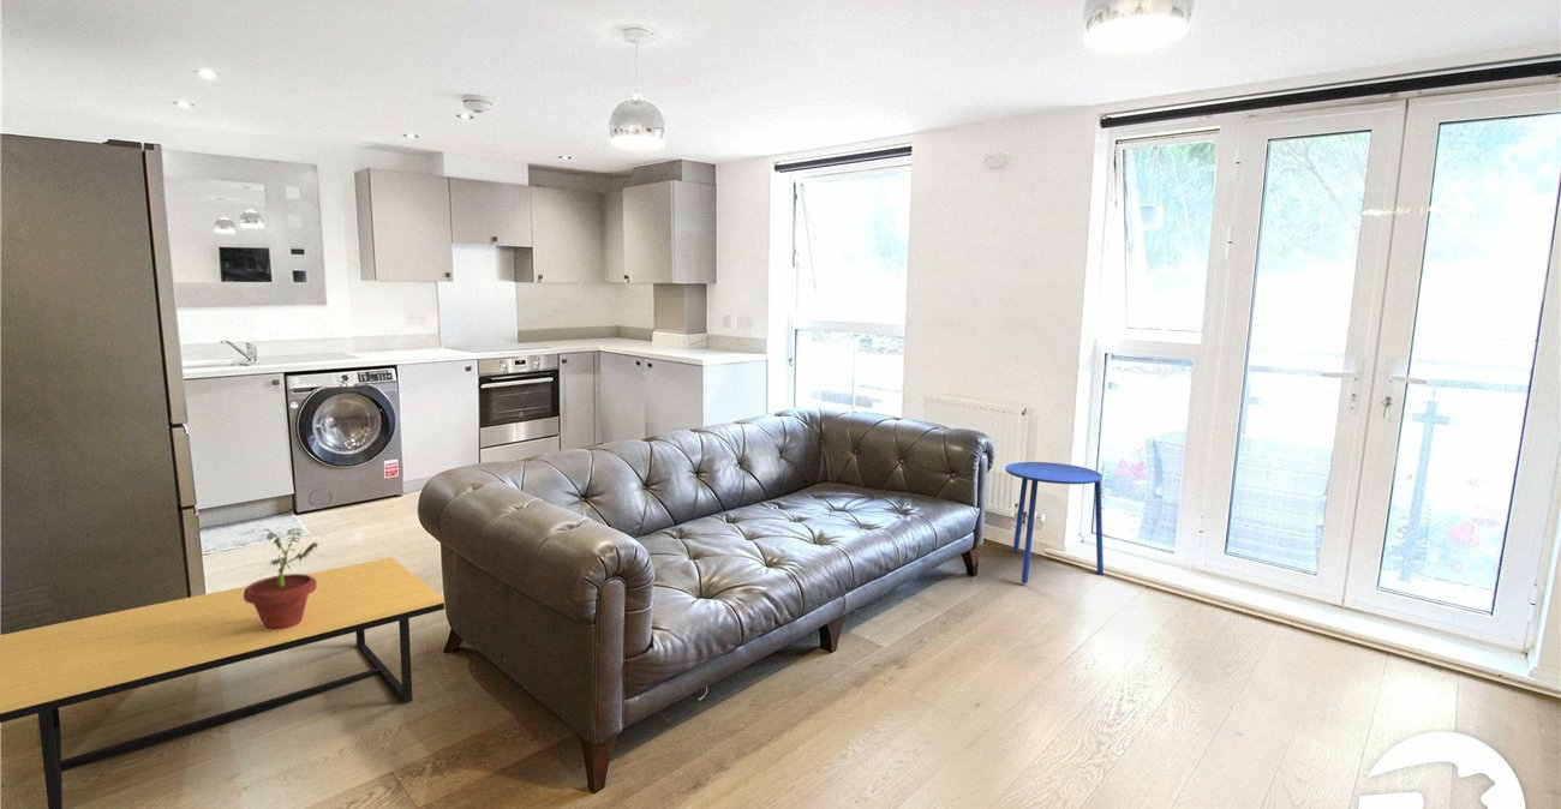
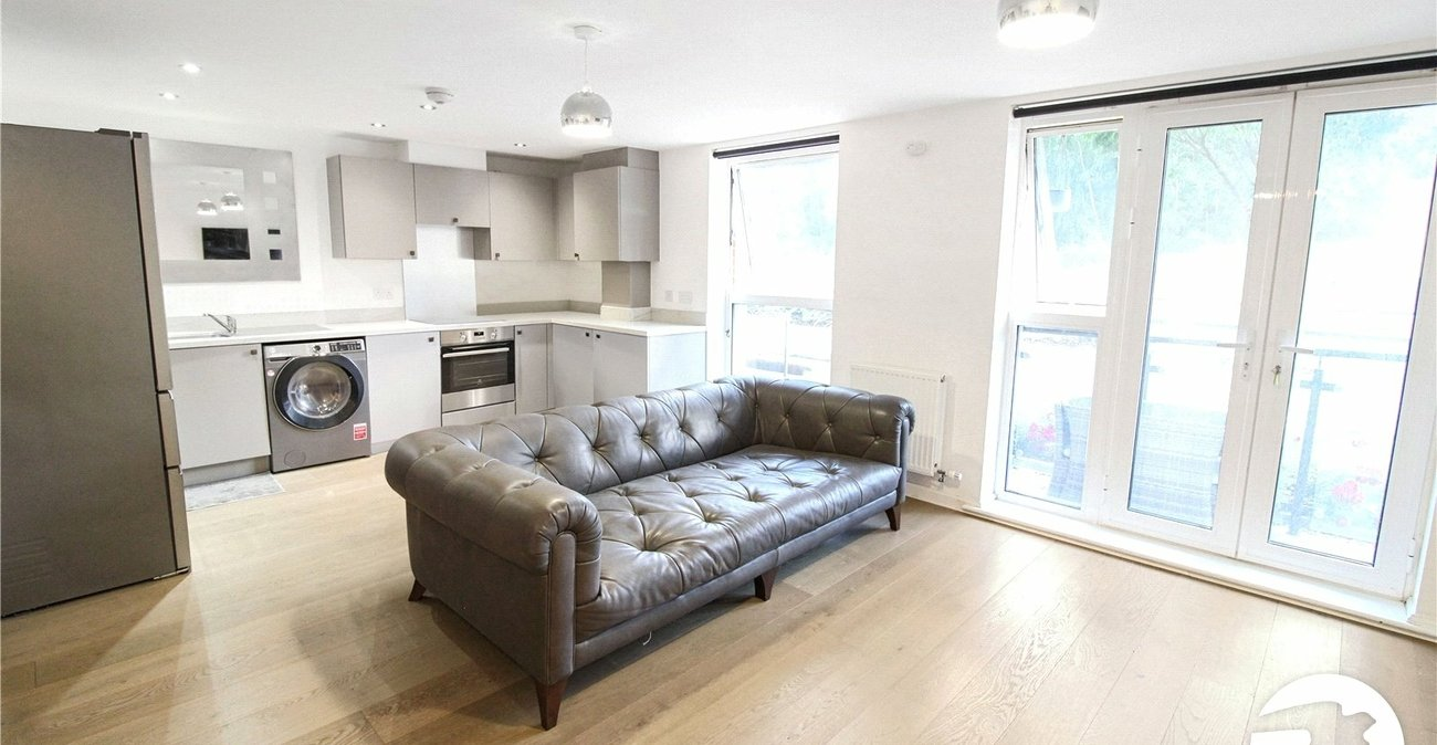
- side table (1033, 521)
- potted plant (282, 575)
- coffee table (233, 663)
